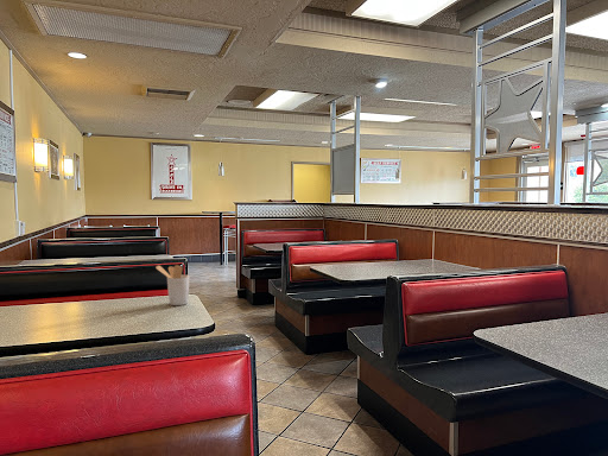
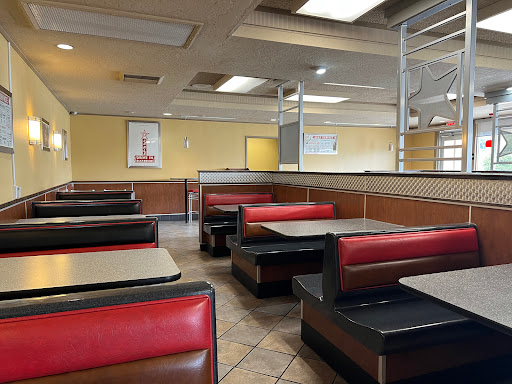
- utensil holder (172, 283)
